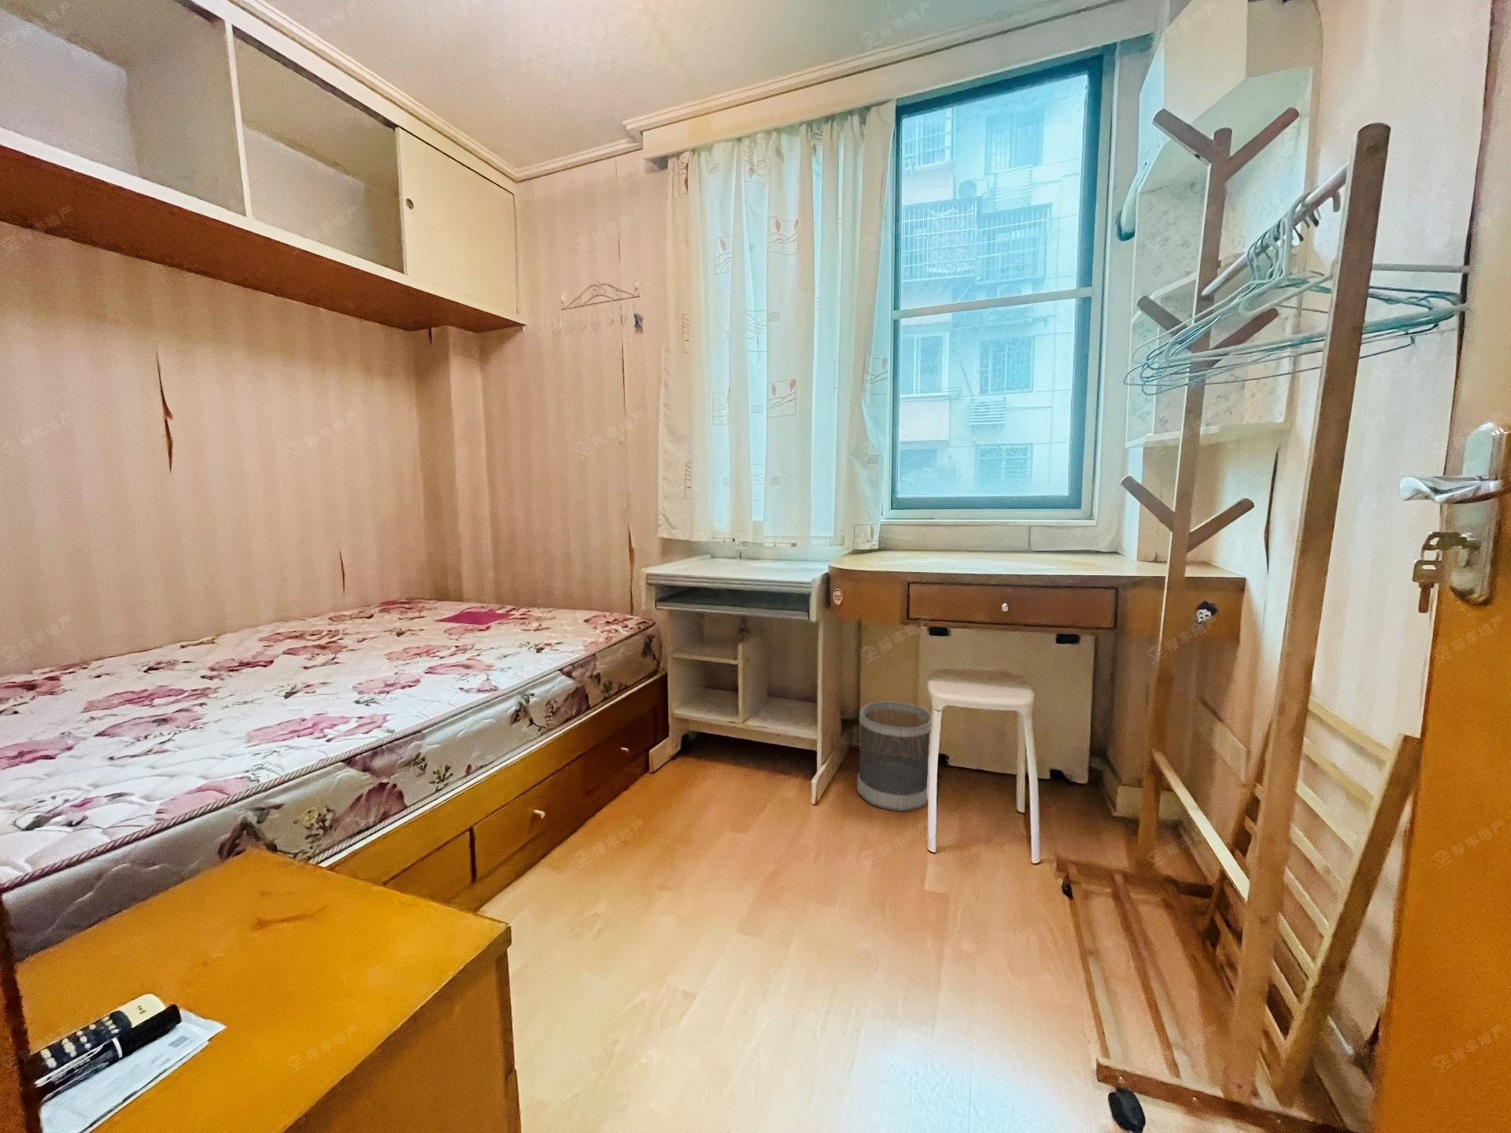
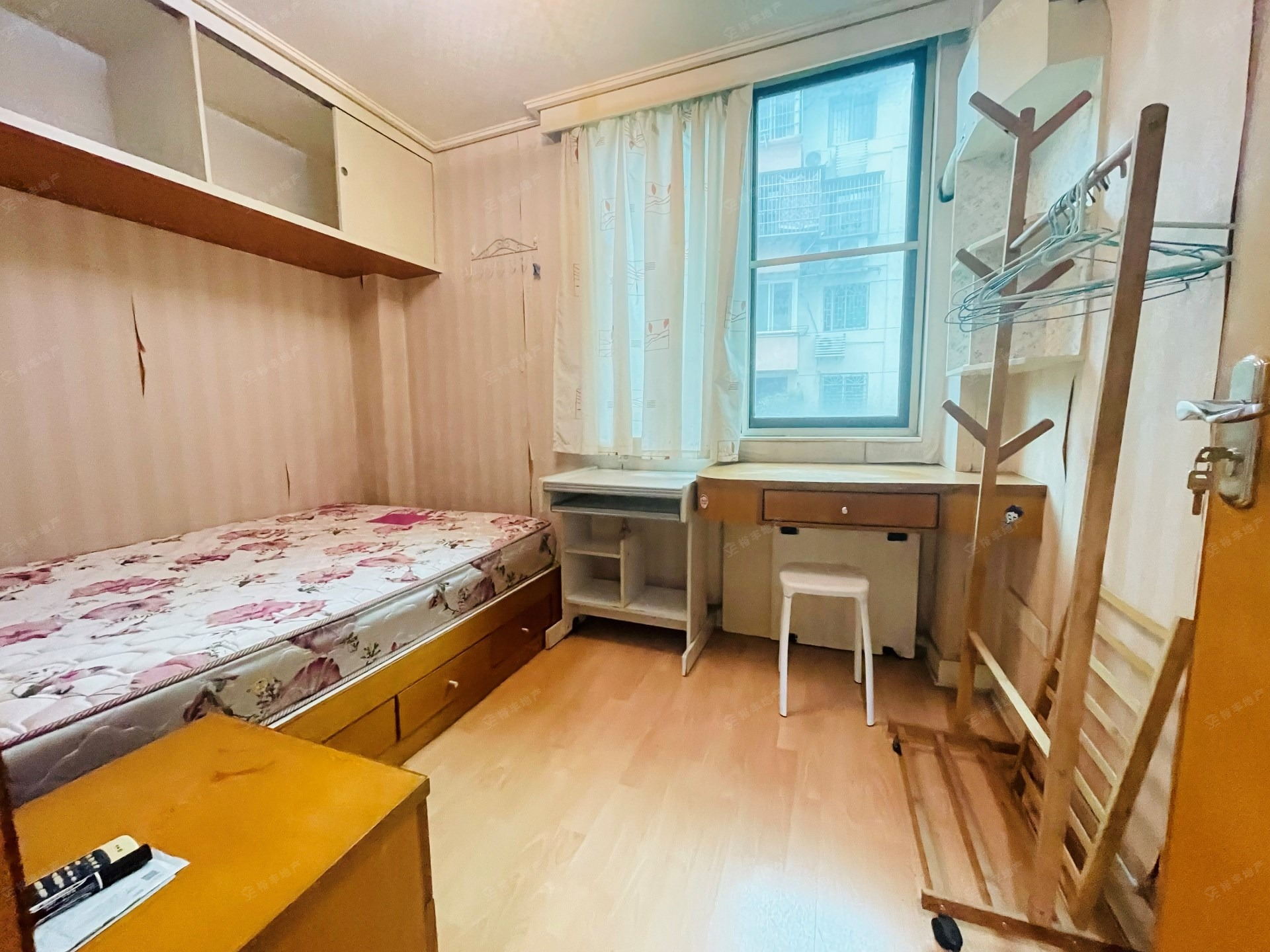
- wastebasket (894, 753)
